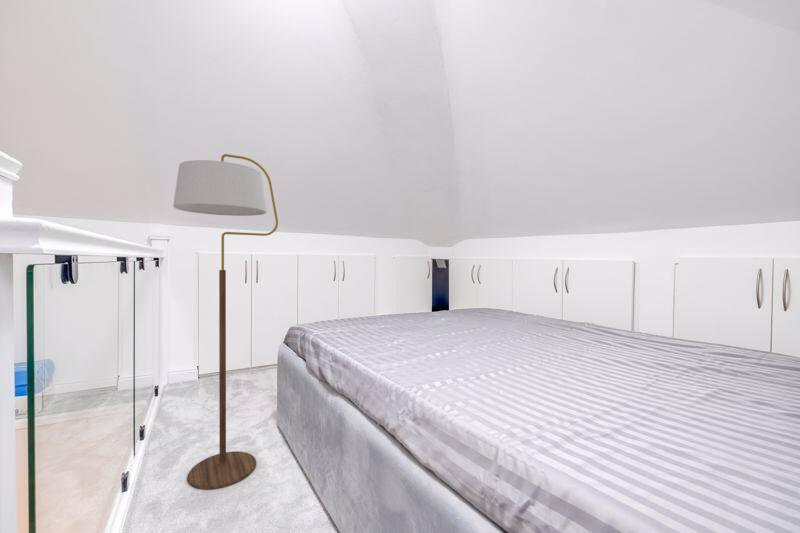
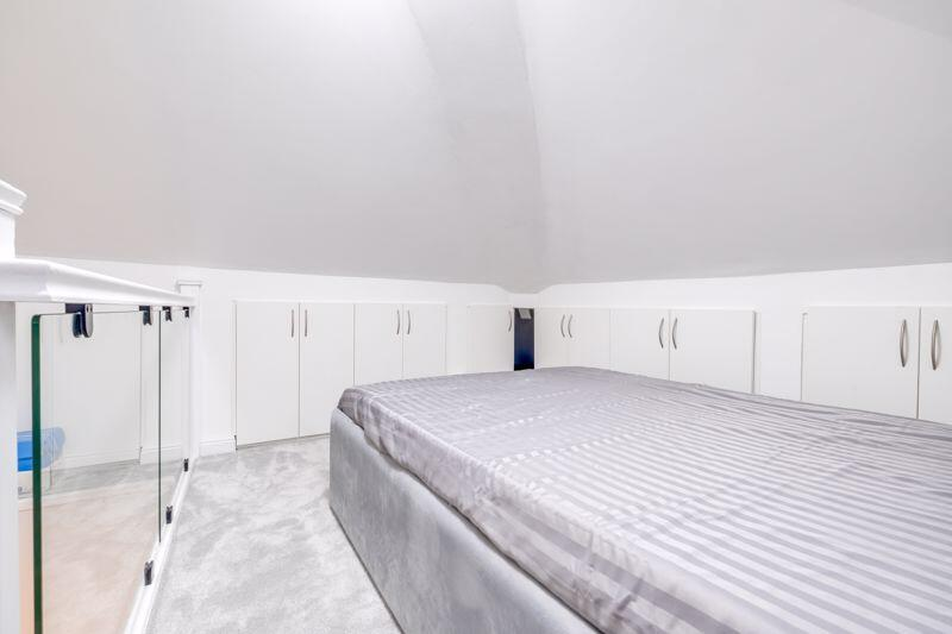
- floor lamp (225, 312)
